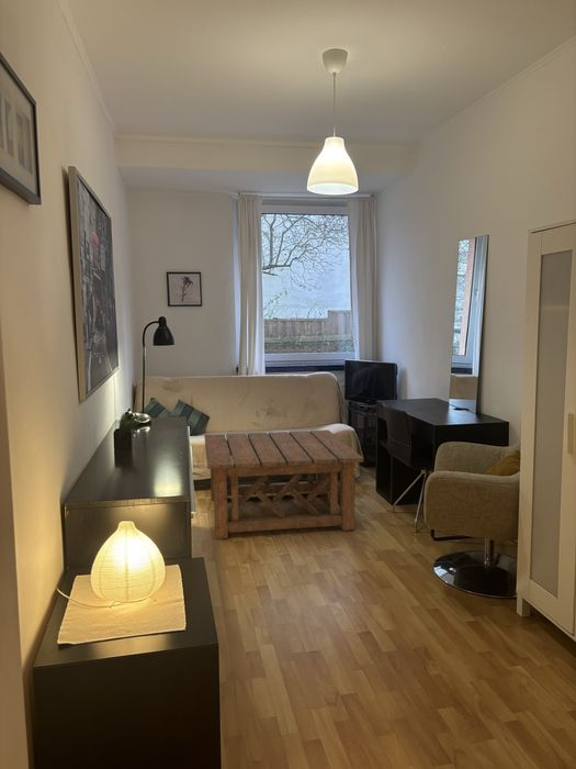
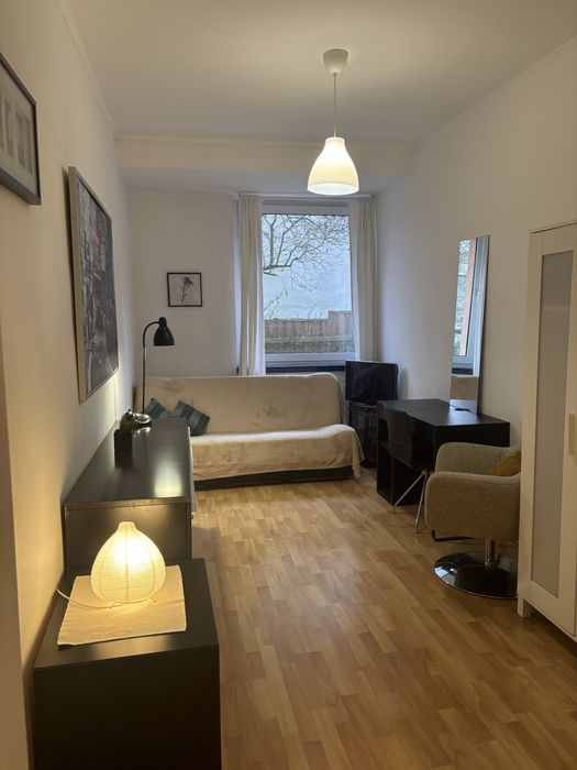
- coffee table (273, 475)
